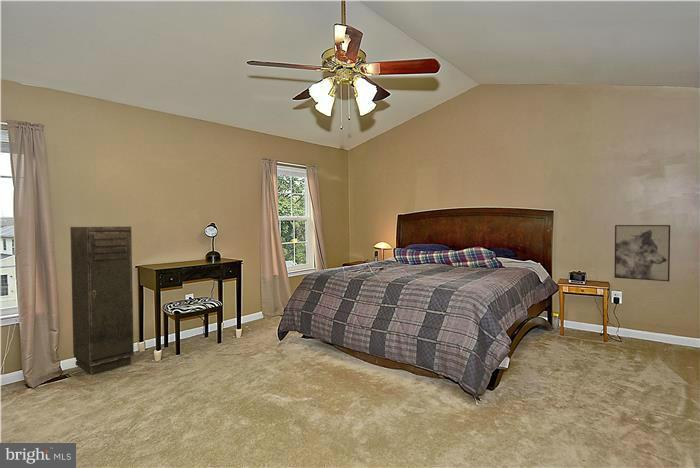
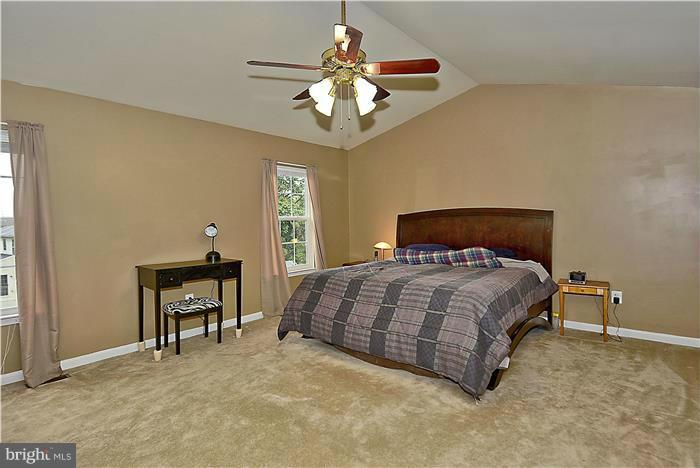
- wall art (641, 252)
- storage cabinet (102, 296)
